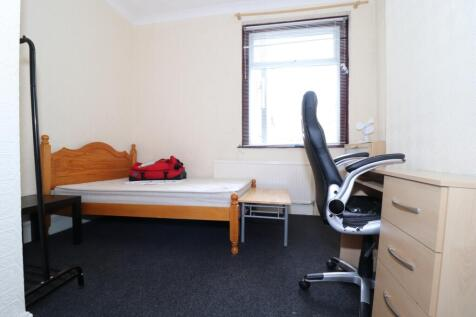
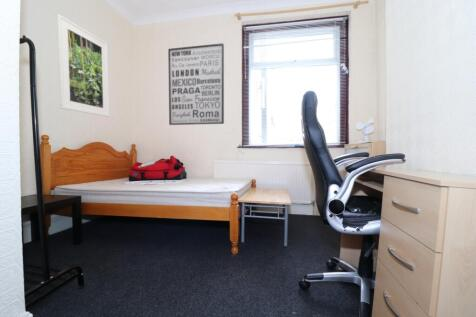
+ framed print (86, 72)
+ wall art (195, 85)
